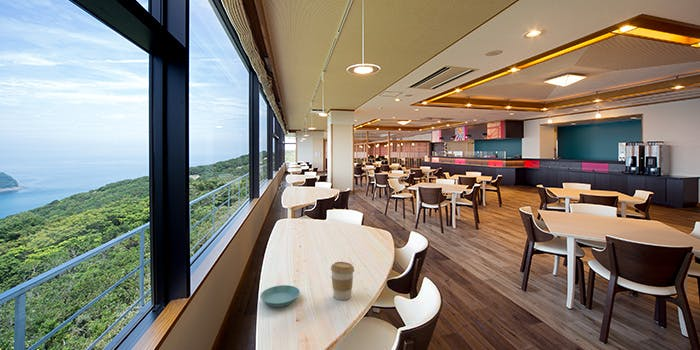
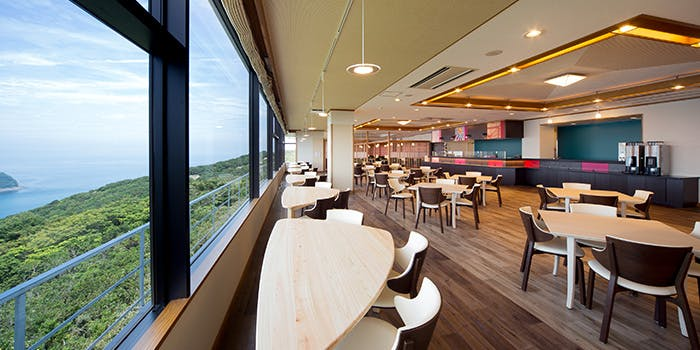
- saucer (280, 296)
- coffee cup (342, 279)
